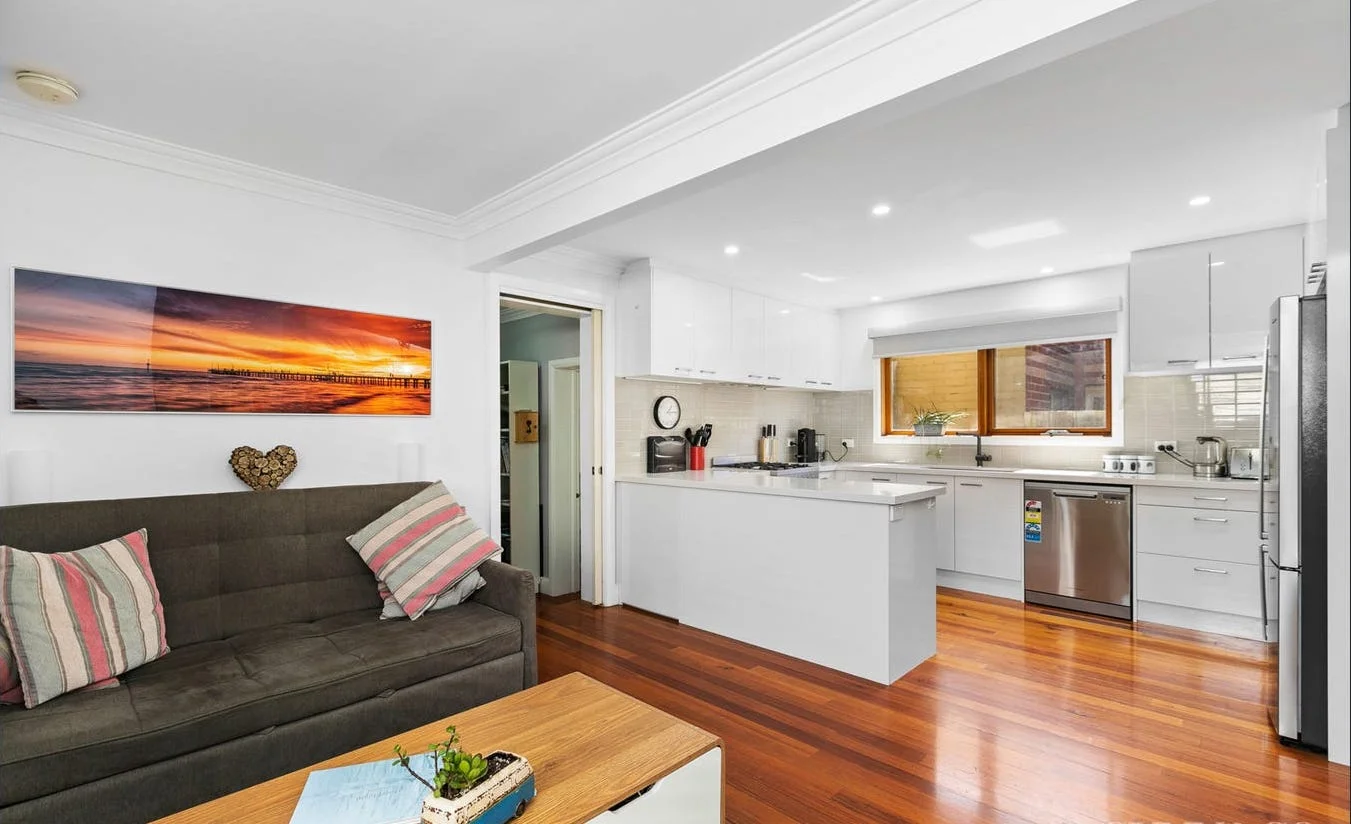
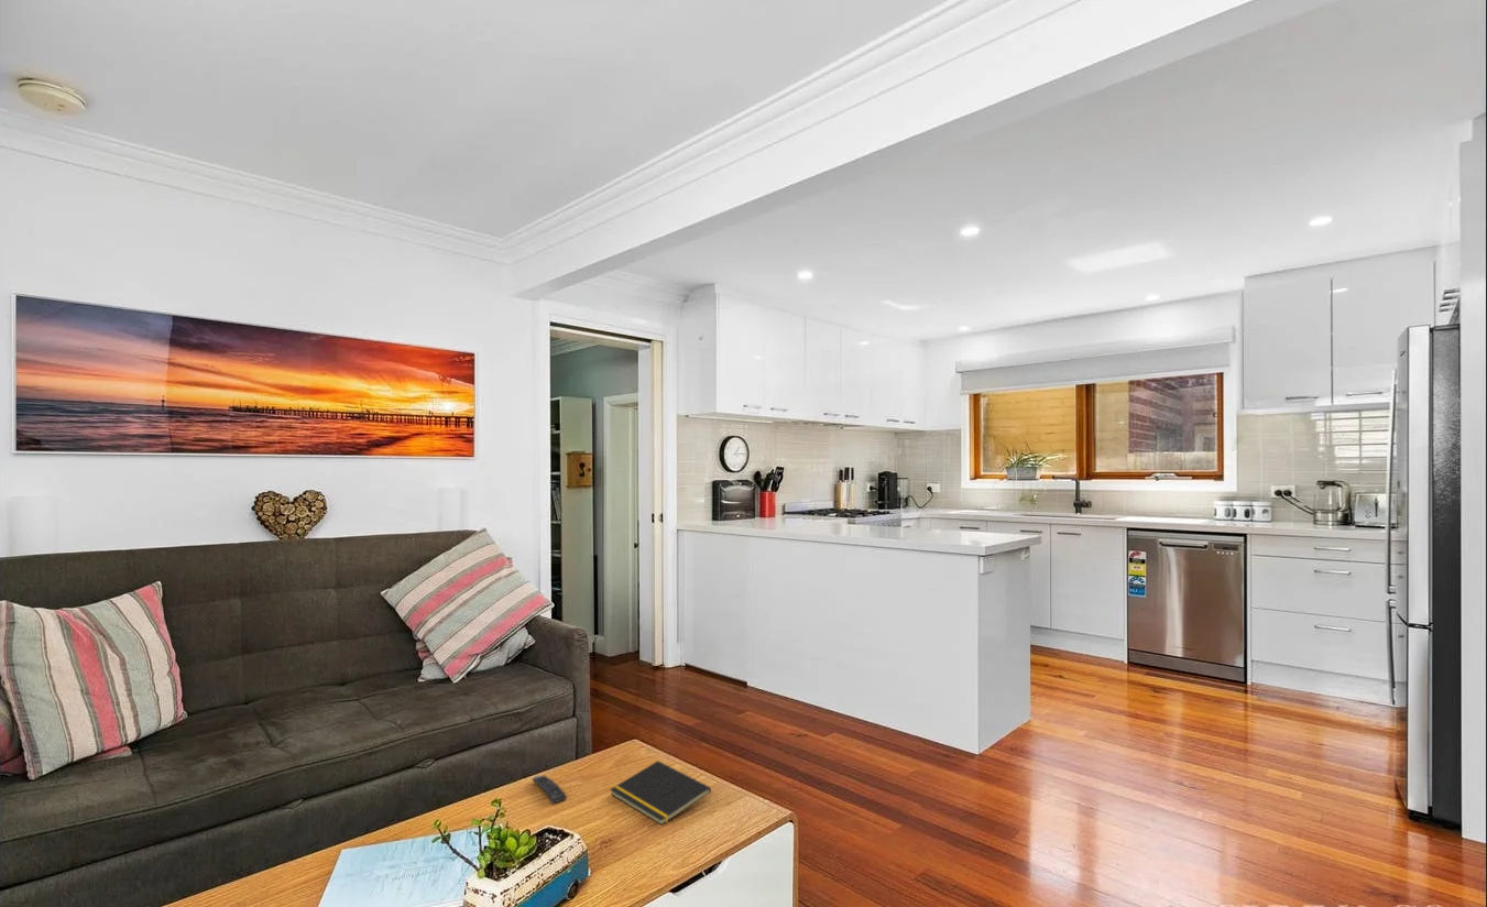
+ notepad (659, 790)
+ remote control (547, 787)
